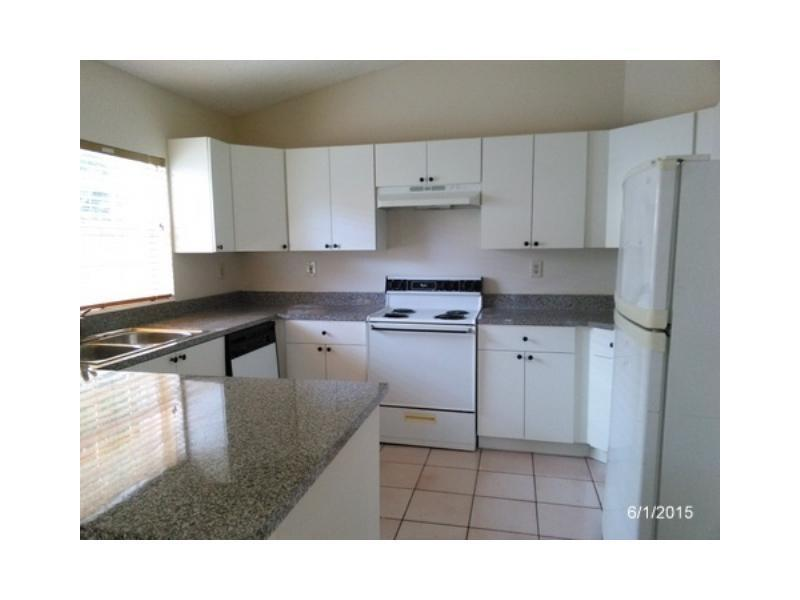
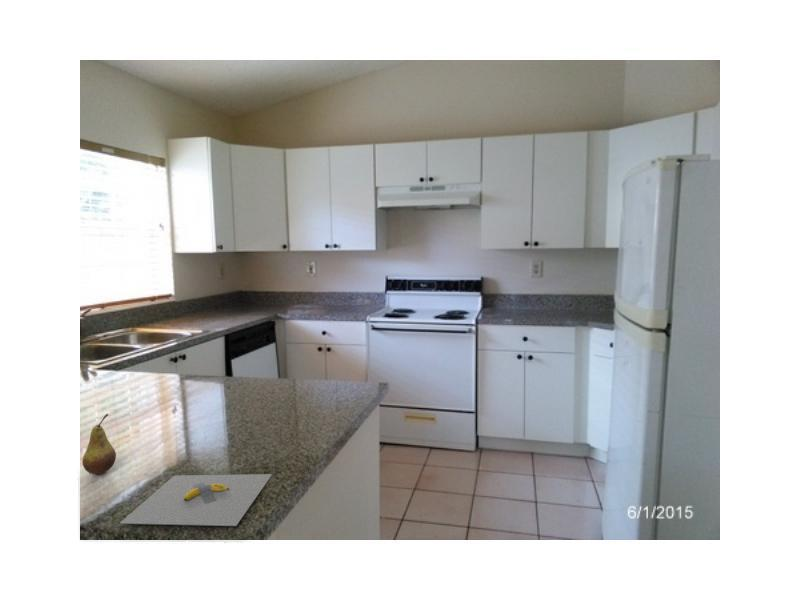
+ banana (205, 491)
+ fruit (98, 442)
